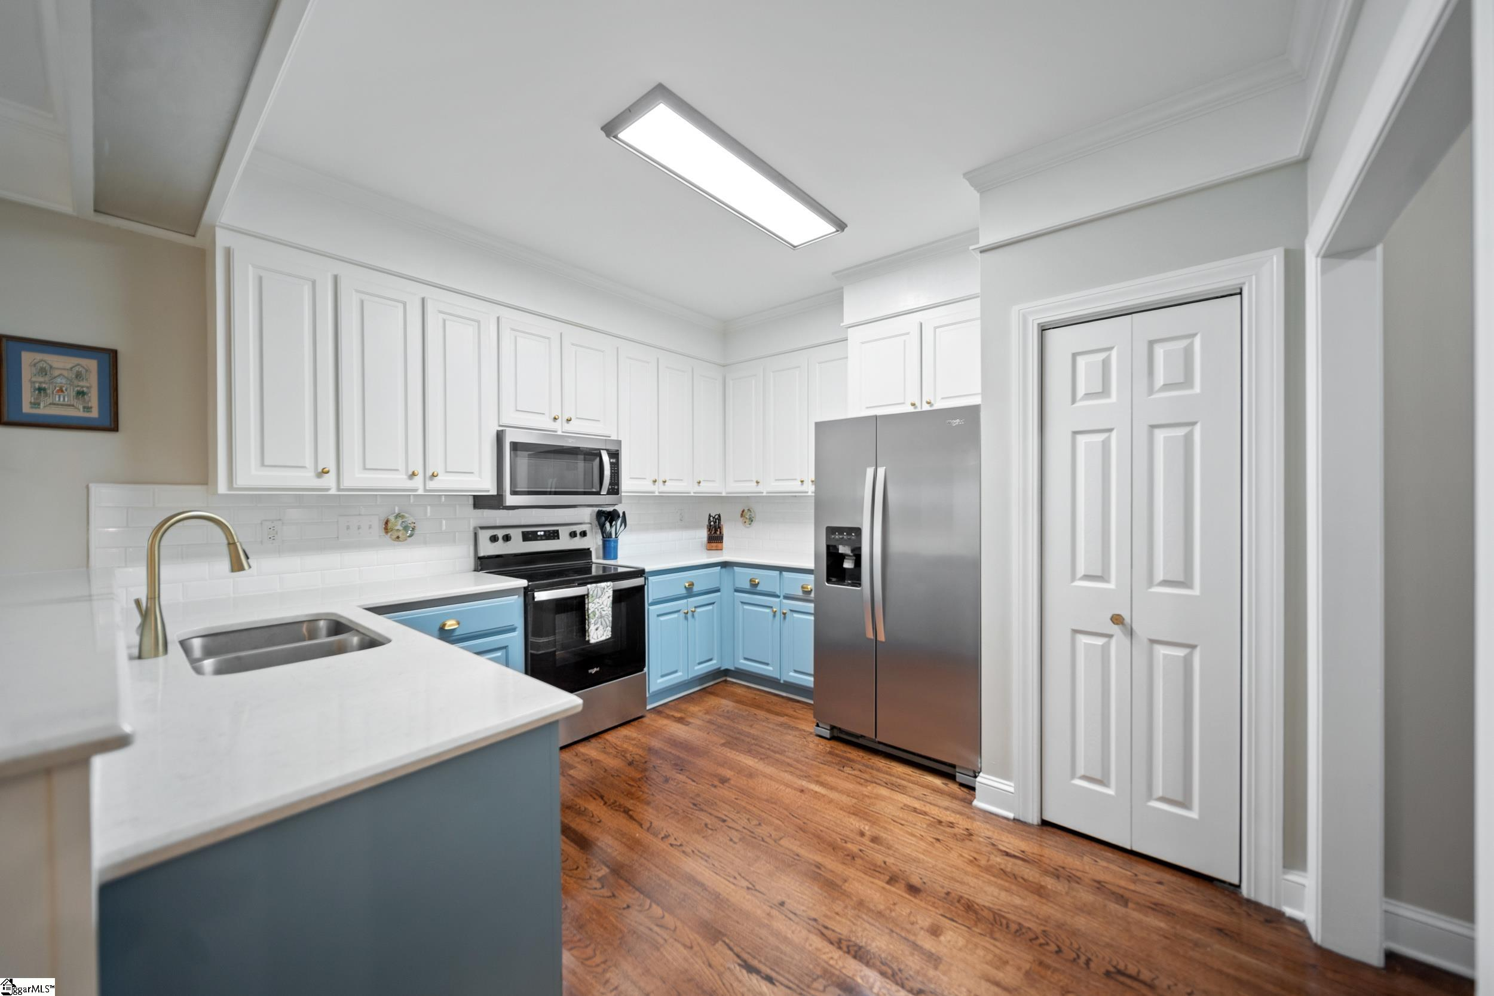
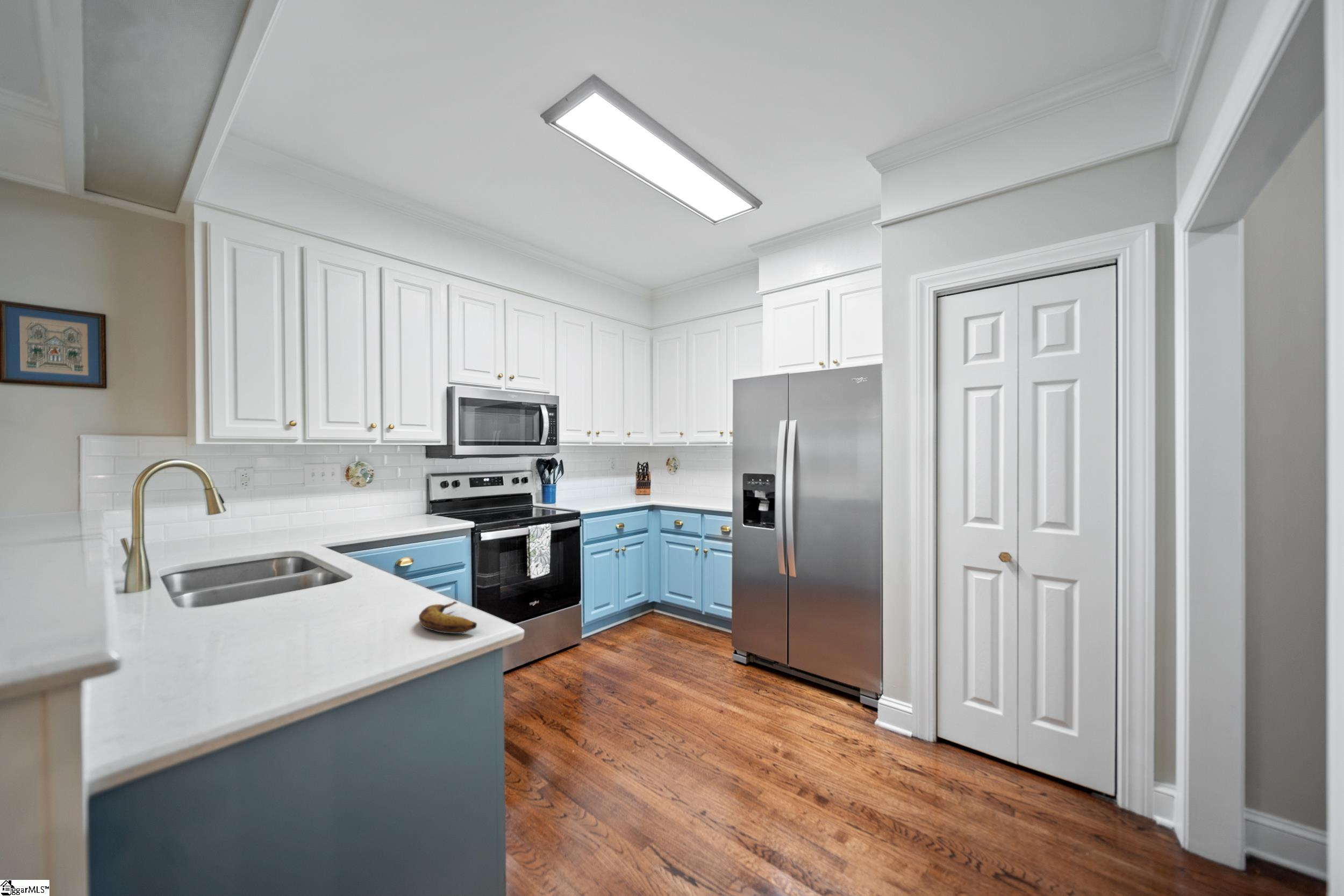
+ banana (448, 617)
